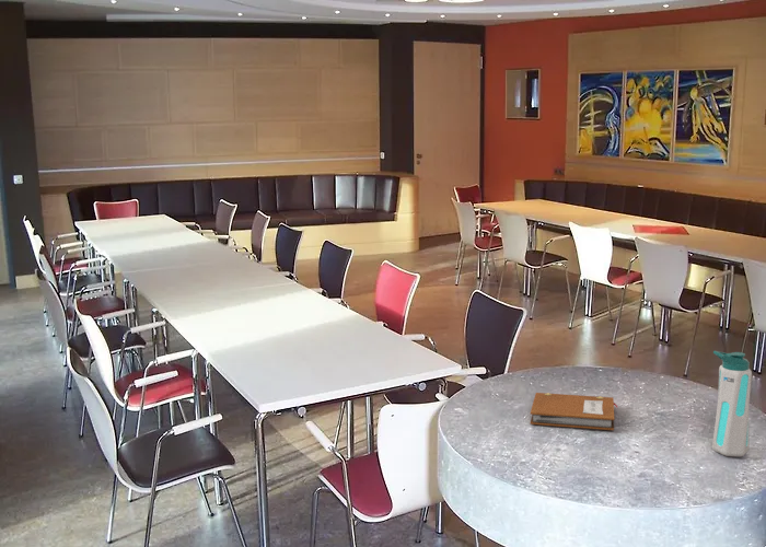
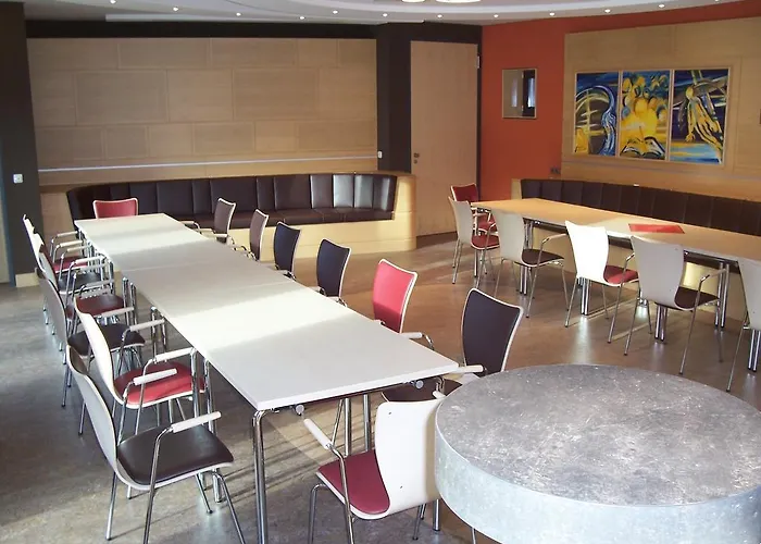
- water bottle (731, 403)
- notebook (574, 409)
